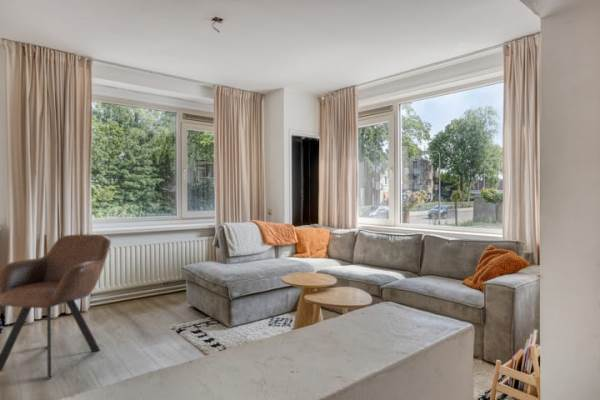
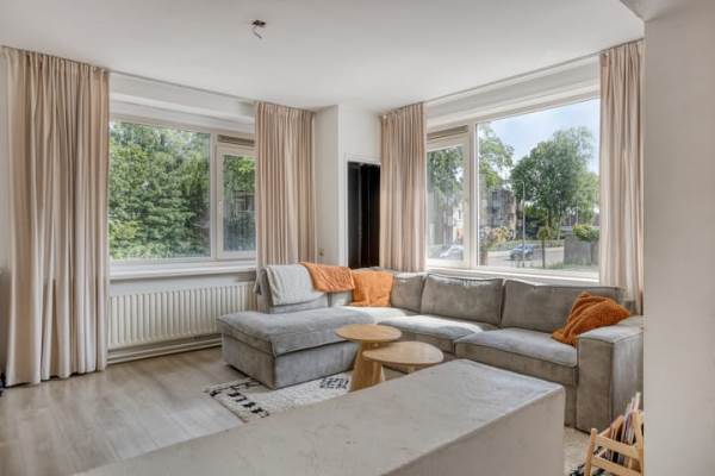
- armchair (56, 297)
